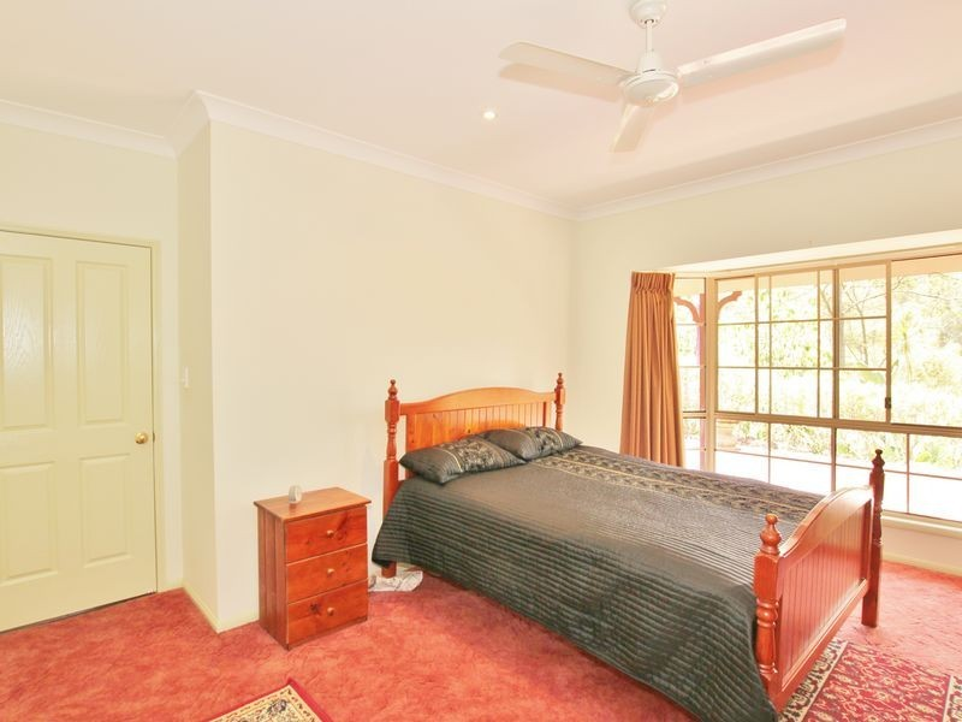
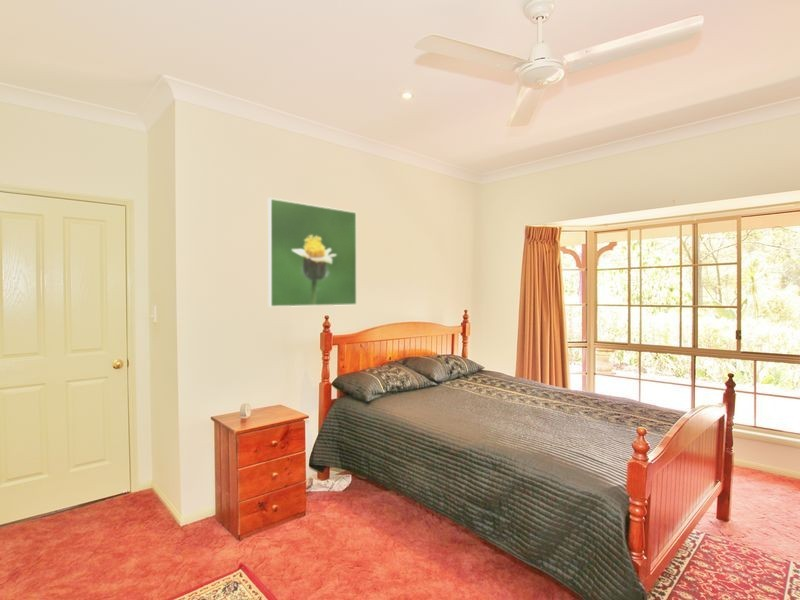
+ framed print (315, 255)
